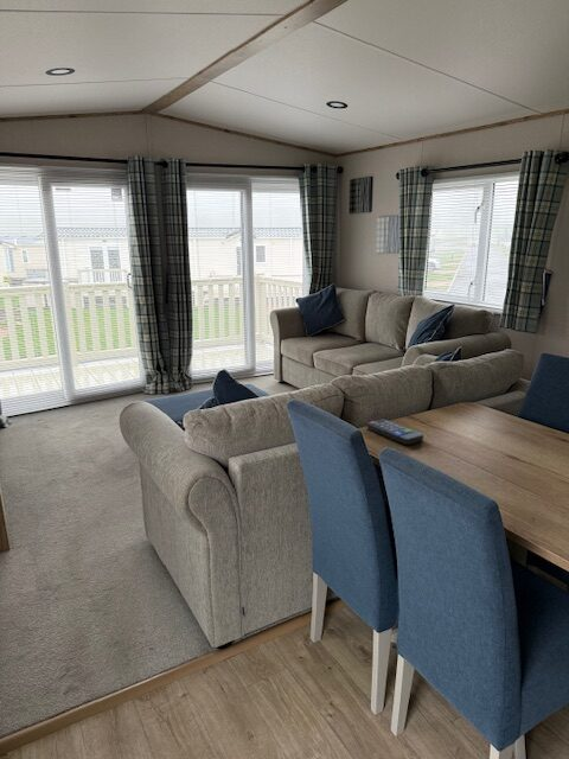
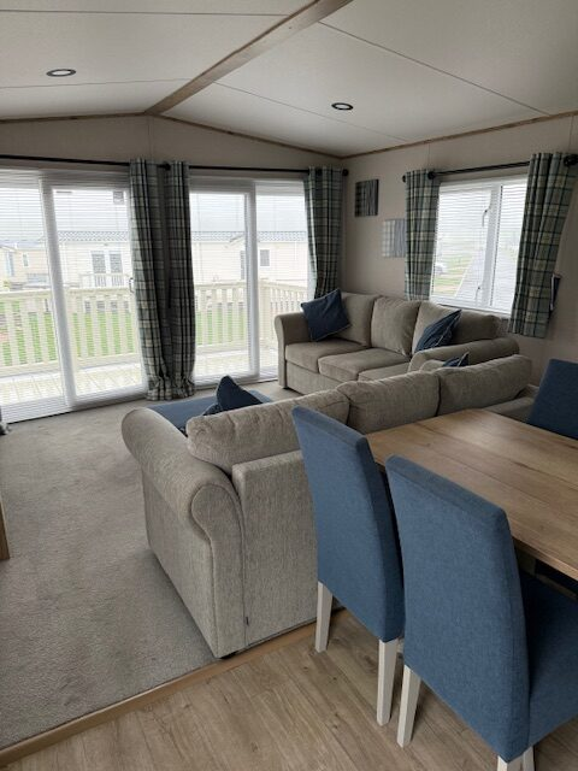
- remote control (394, 430)
